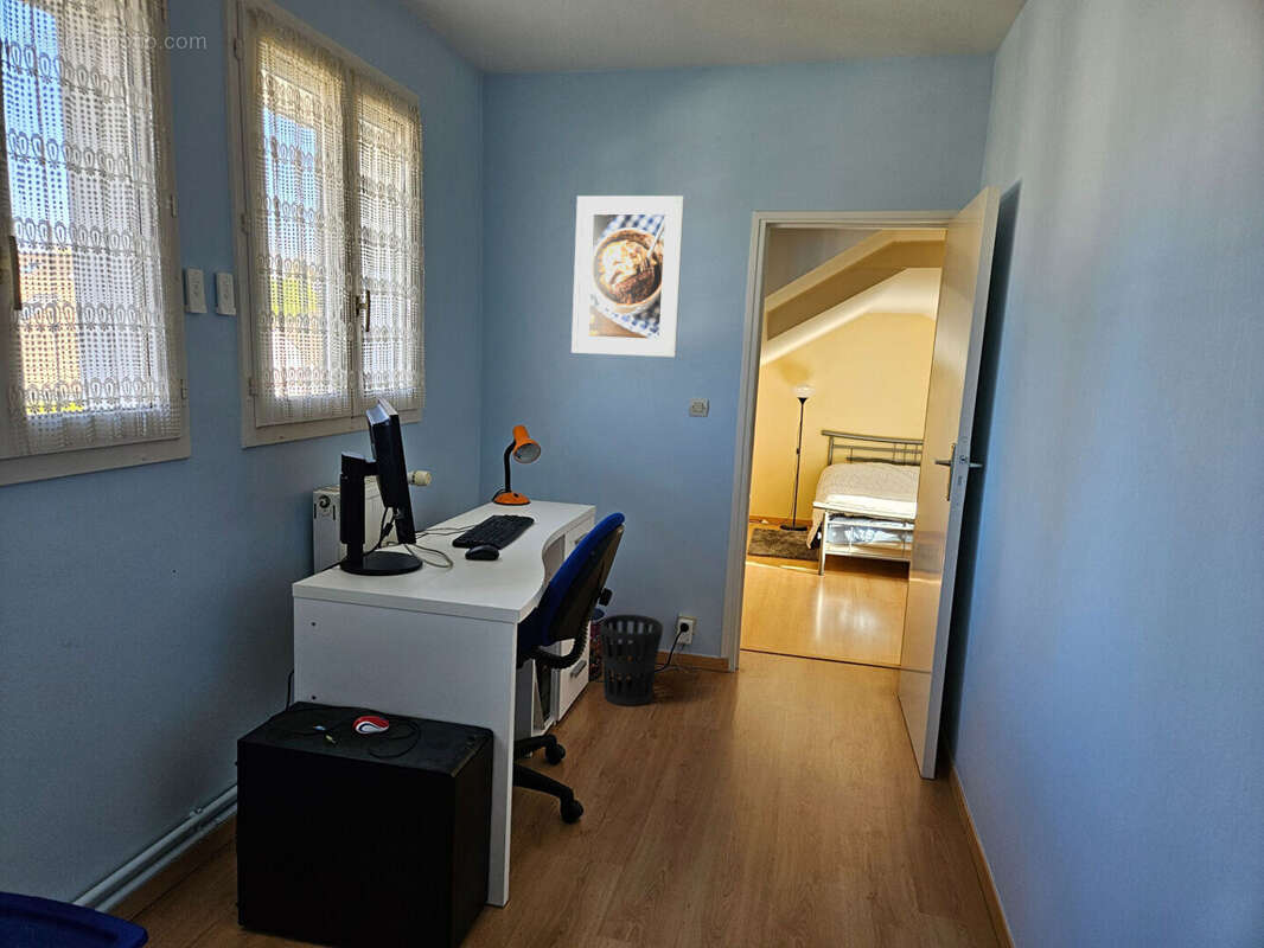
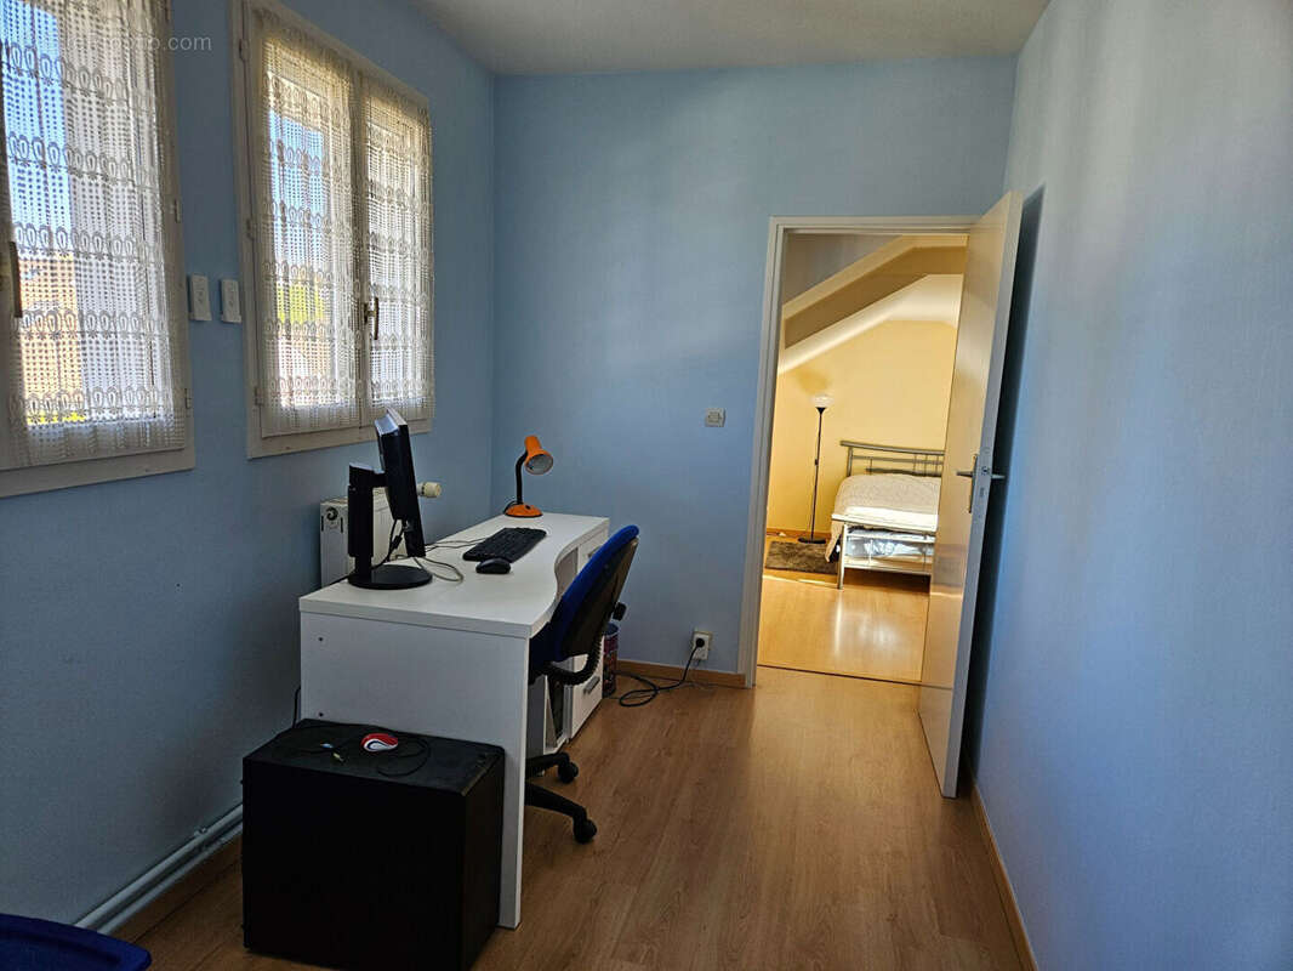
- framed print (626, 276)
- wastebasket (631, 659)
